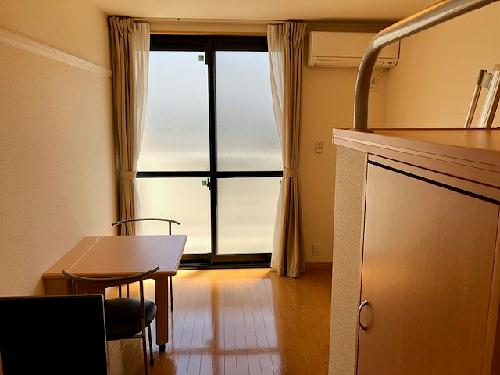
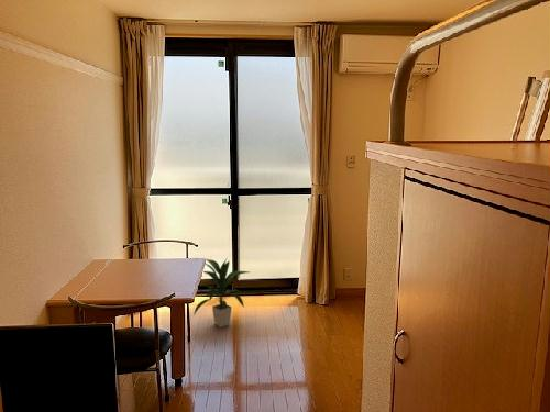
+ indoor plant (219, 290)
